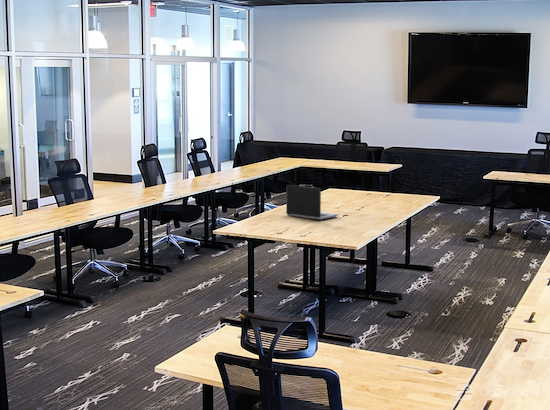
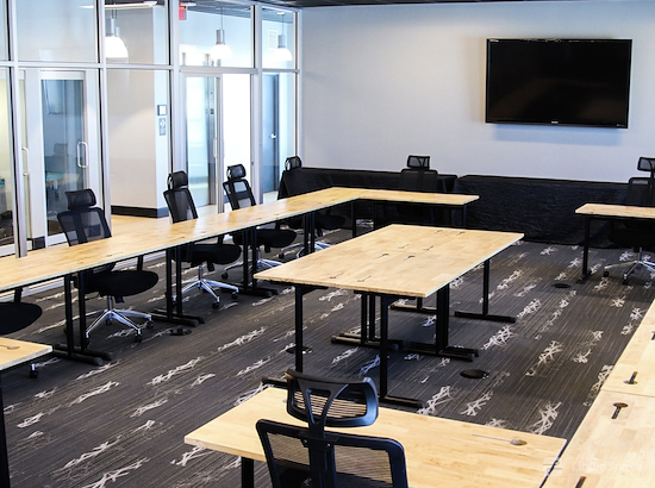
- laptop computer (312, 200)
